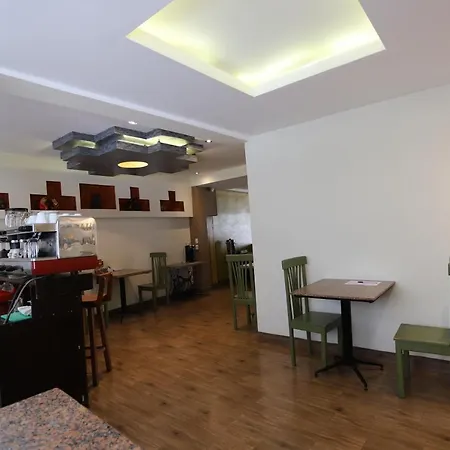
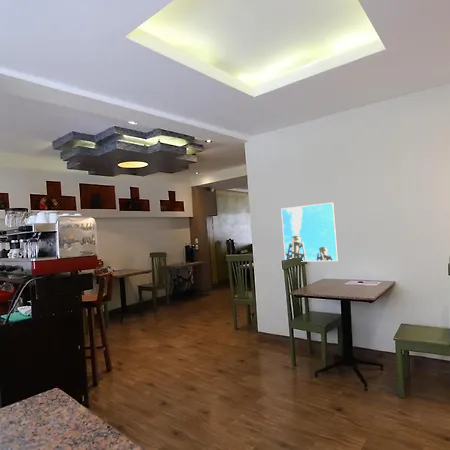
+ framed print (308, 233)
